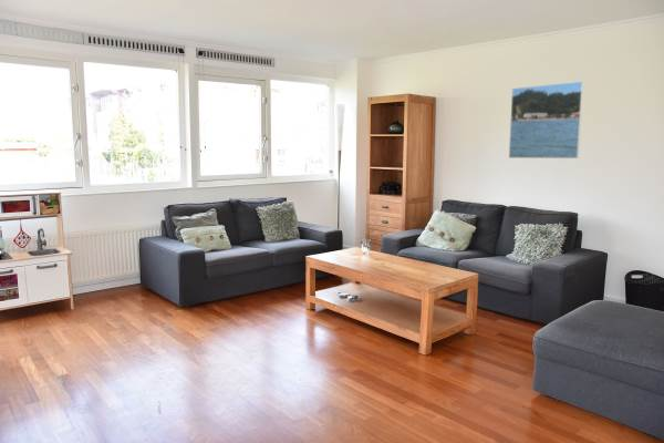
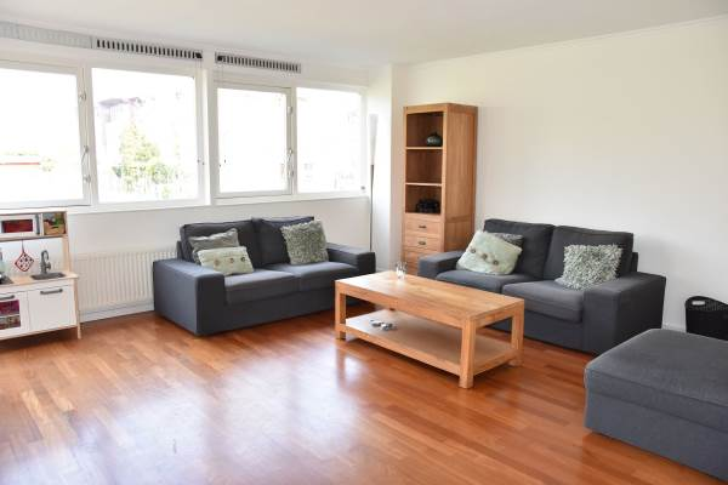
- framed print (543, 122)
